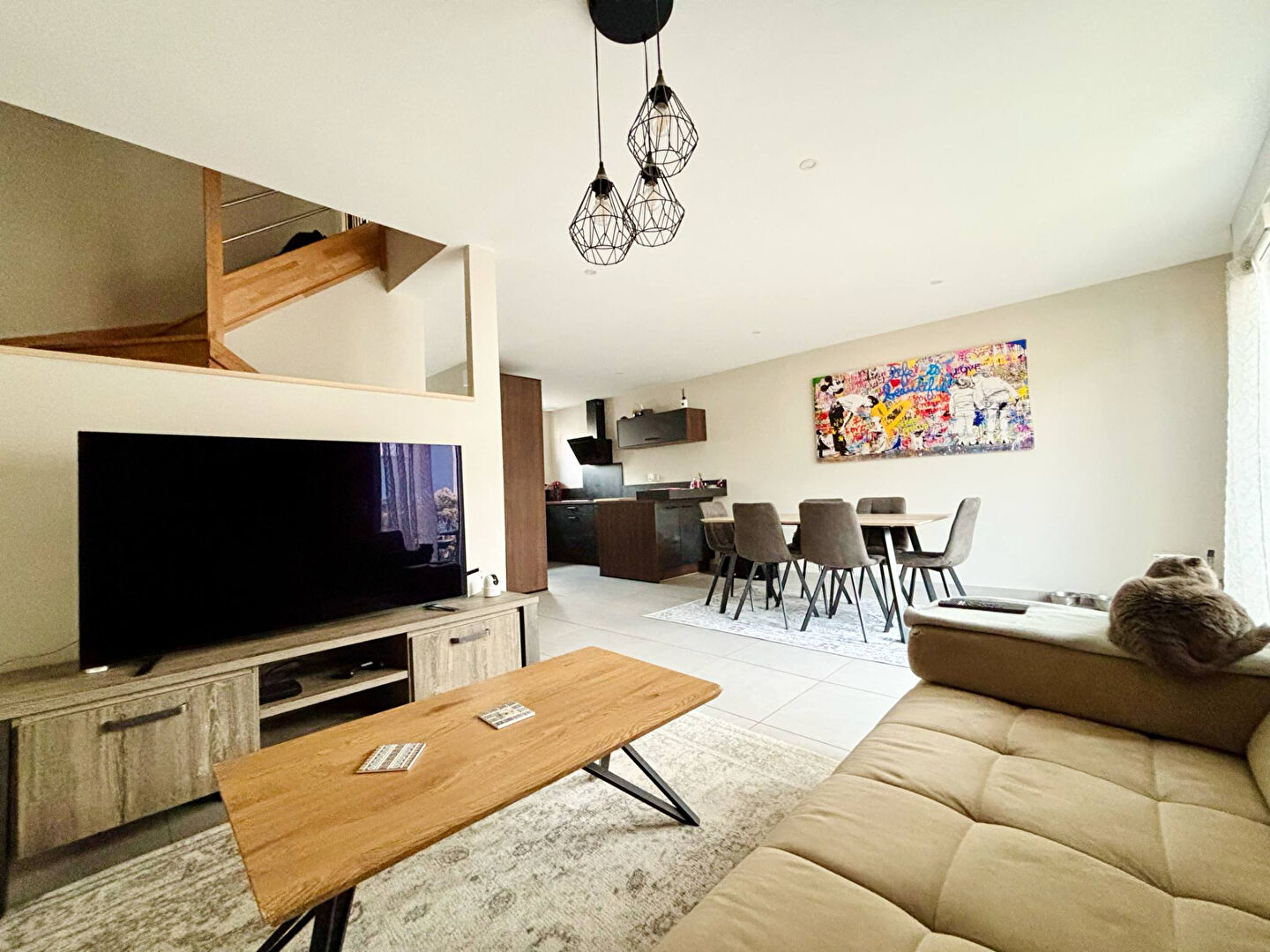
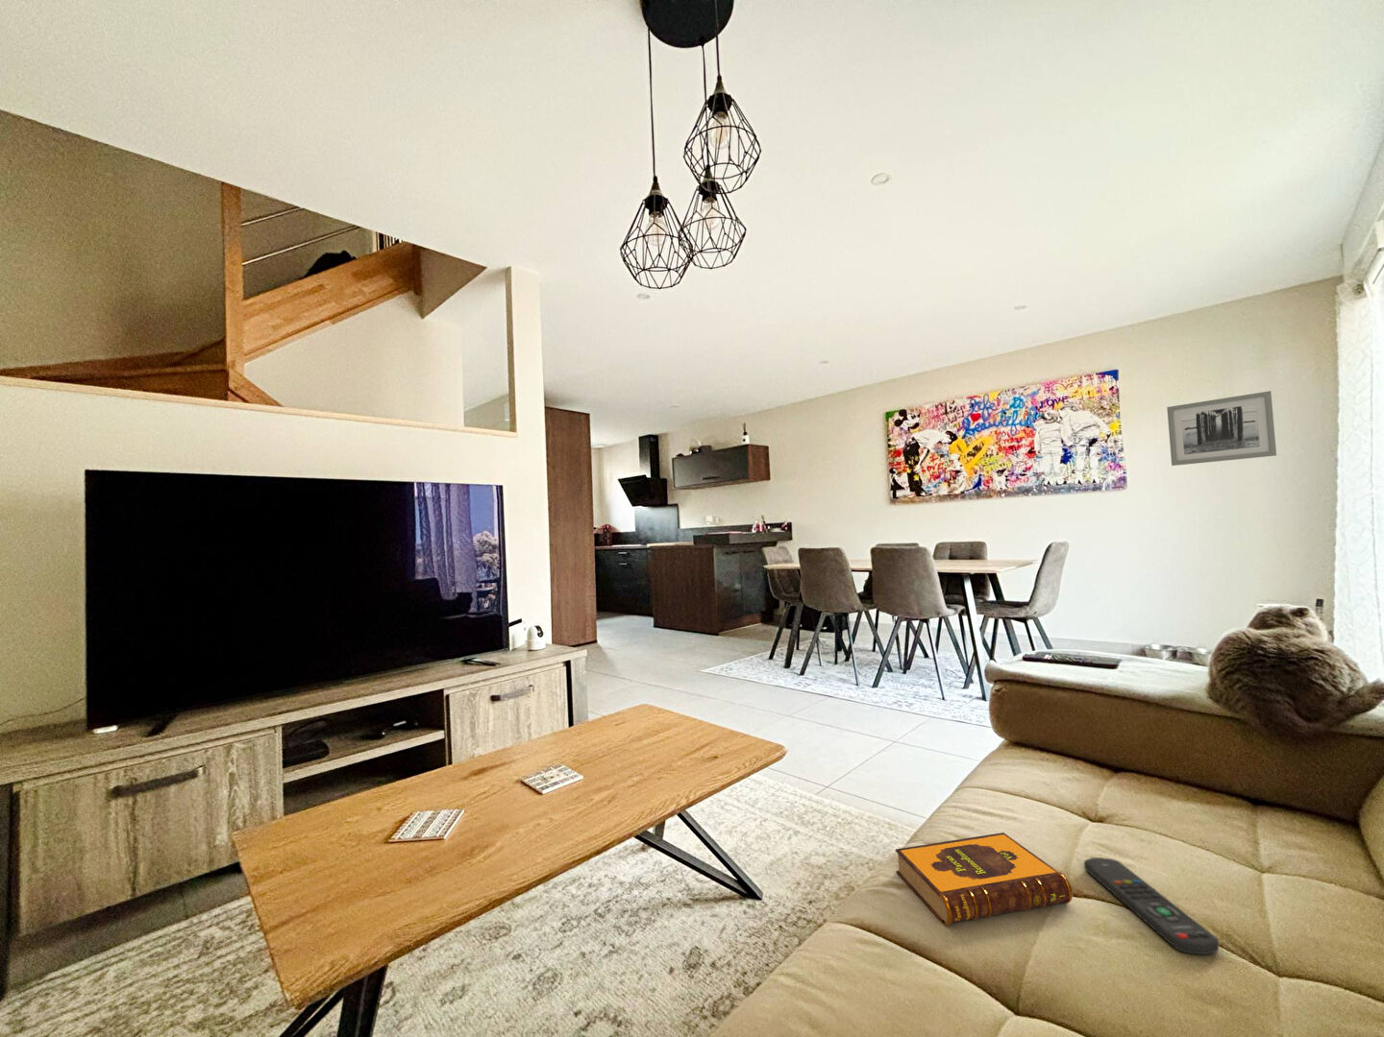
+ wall art (1218, 430)
+ remote control (1144, 900)
+ hardback book (979, 877)
